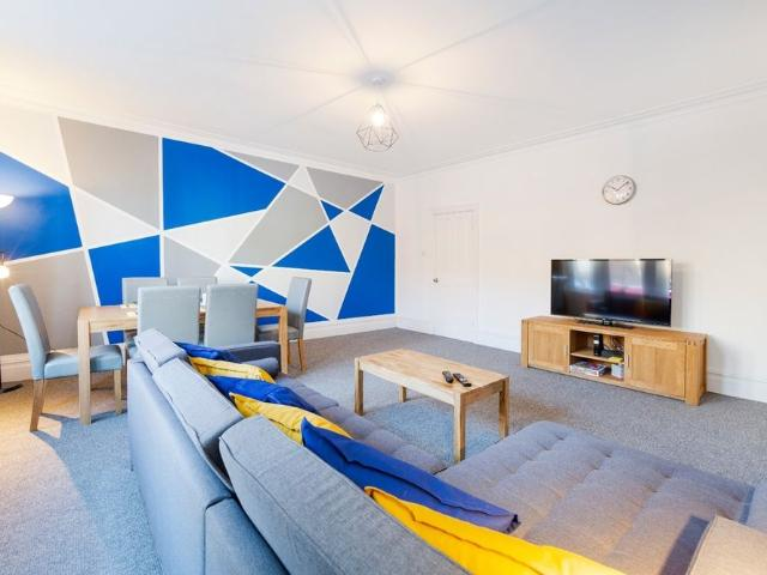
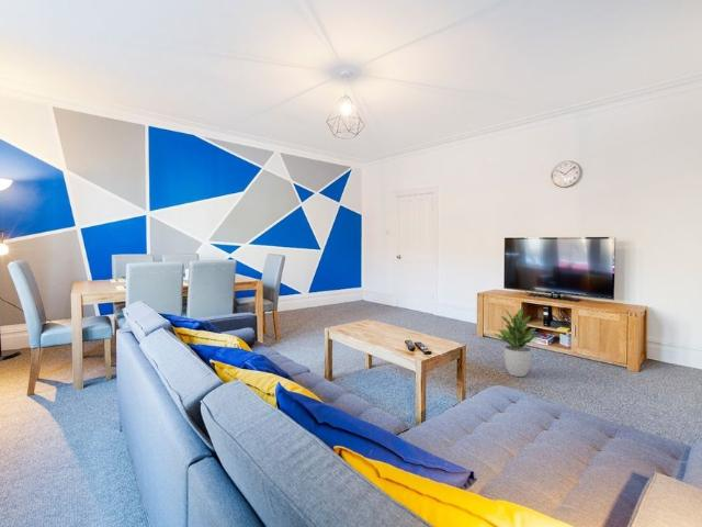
+ potted plant (517, 340)
